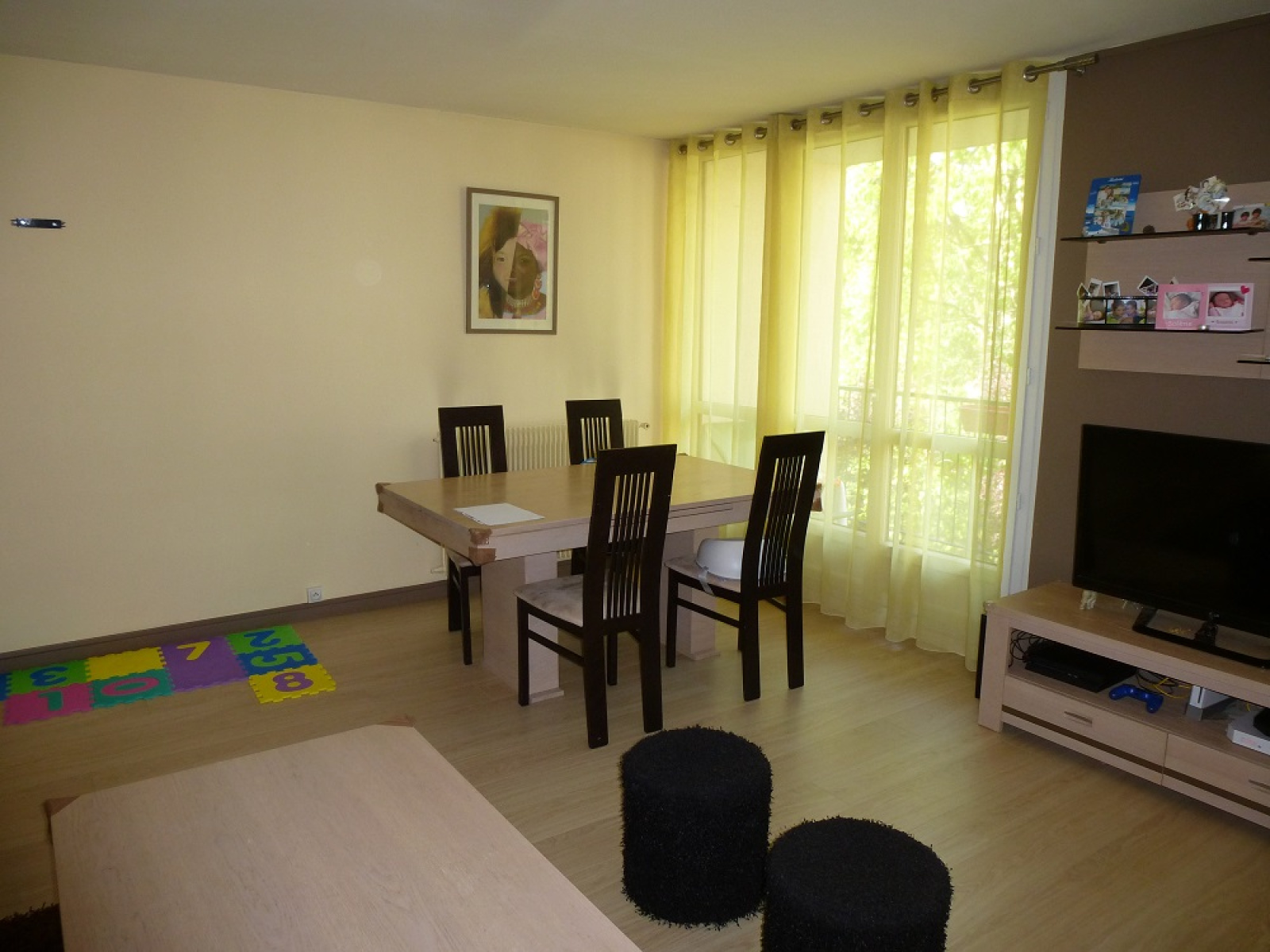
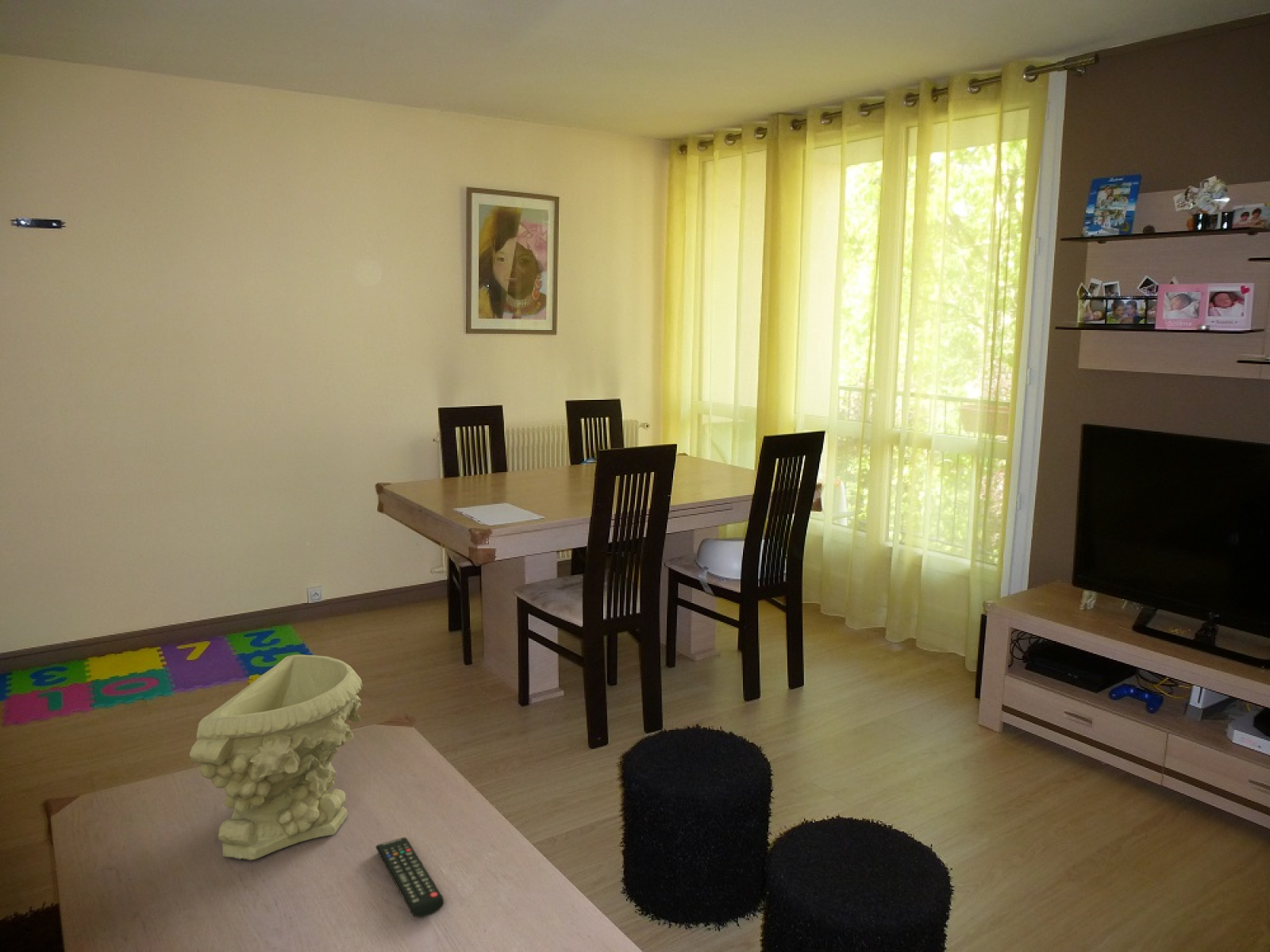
+ remote control (408, 874)
+ decorative bowl (286, 756)
